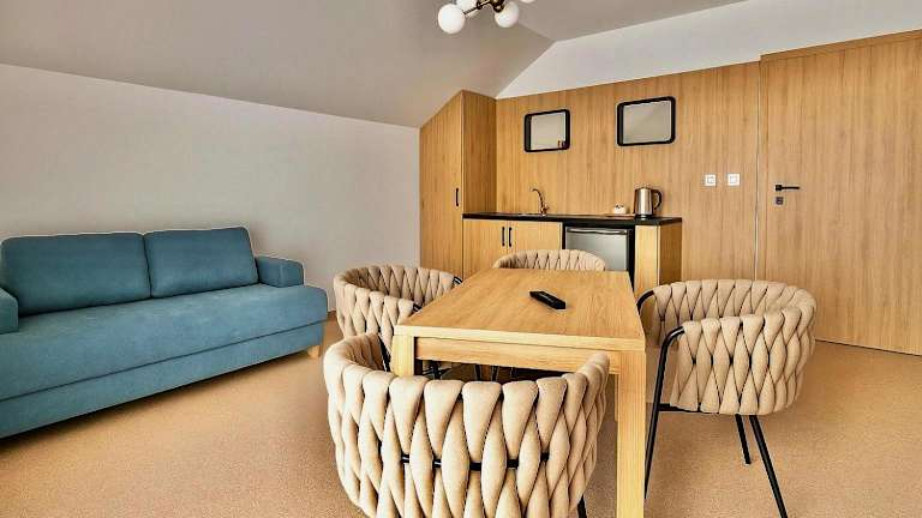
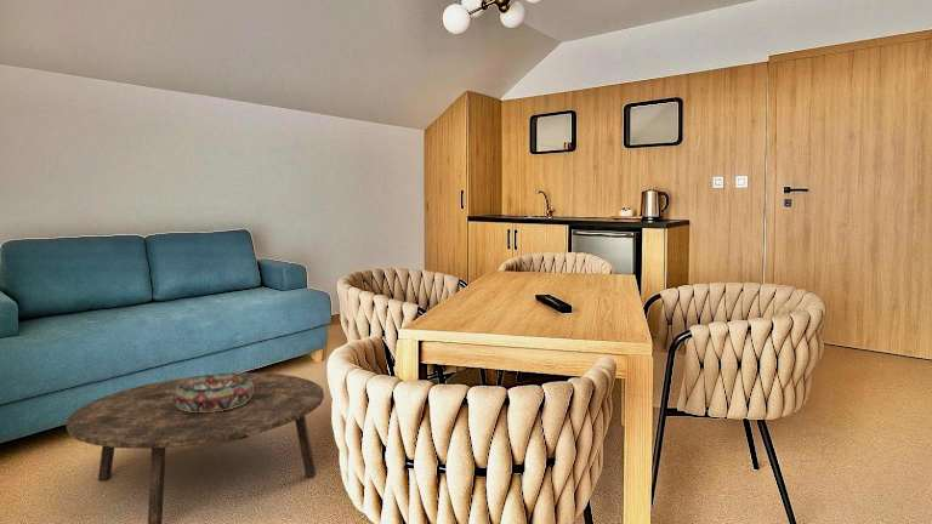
+ coffee table (206, 438)
+ decorative bowl (214, 392)
